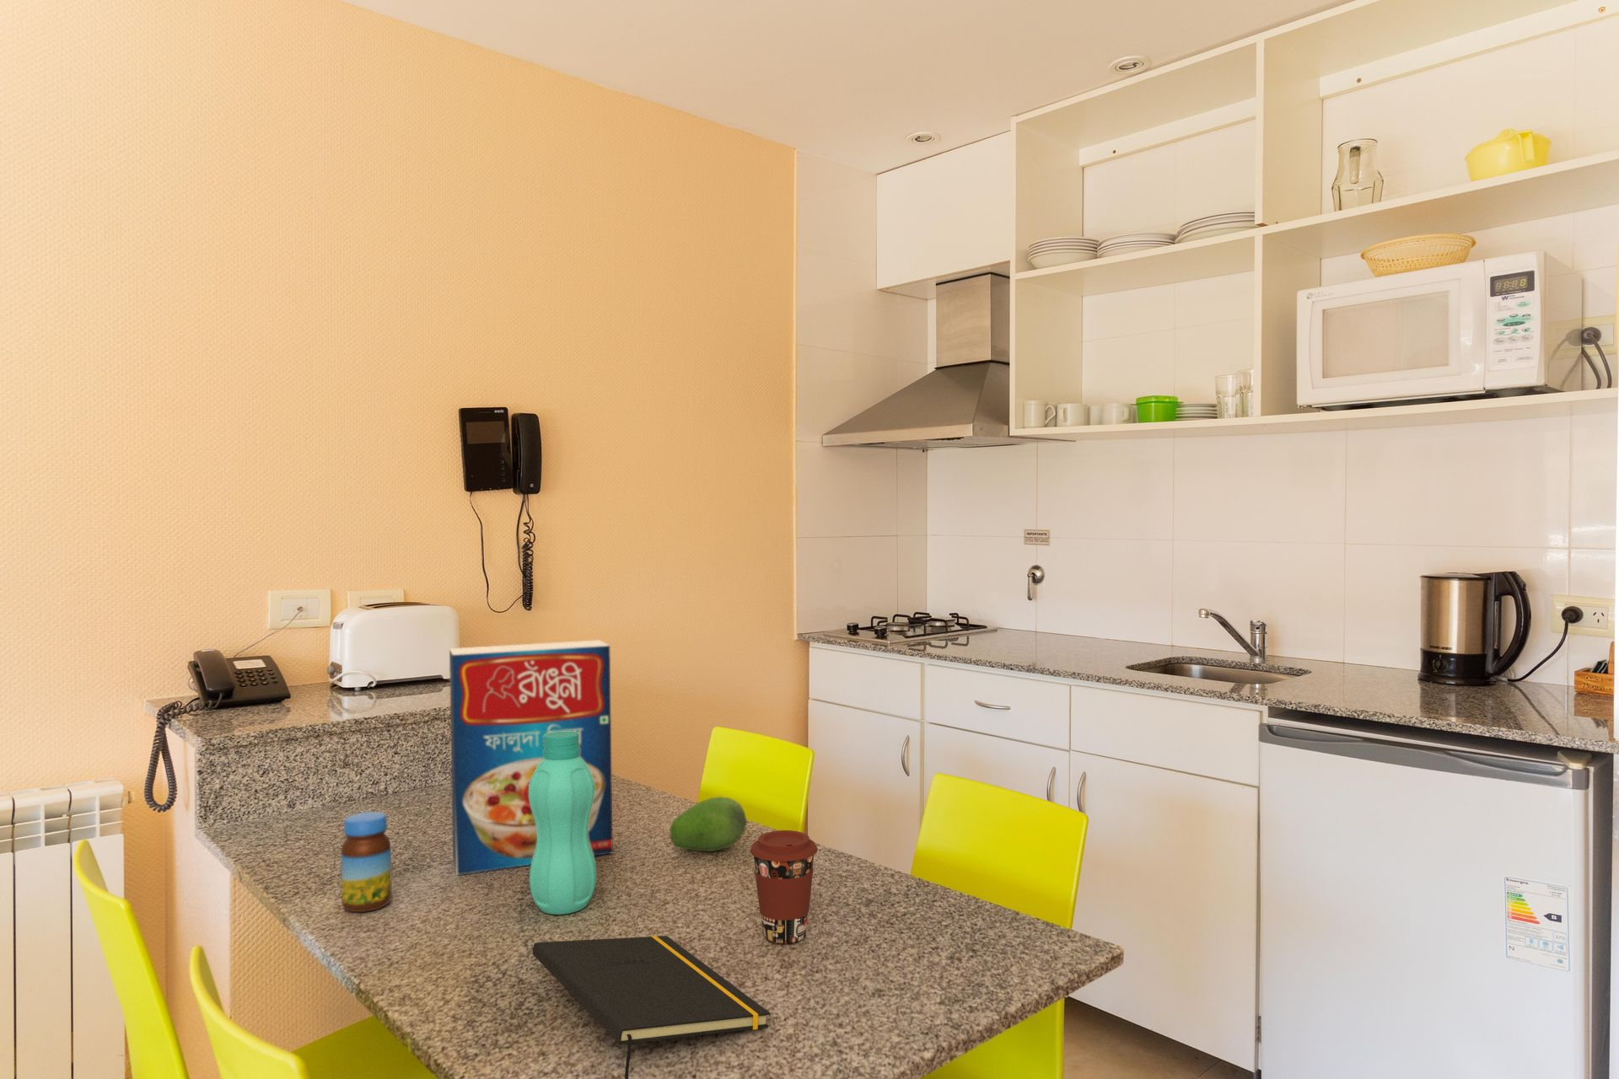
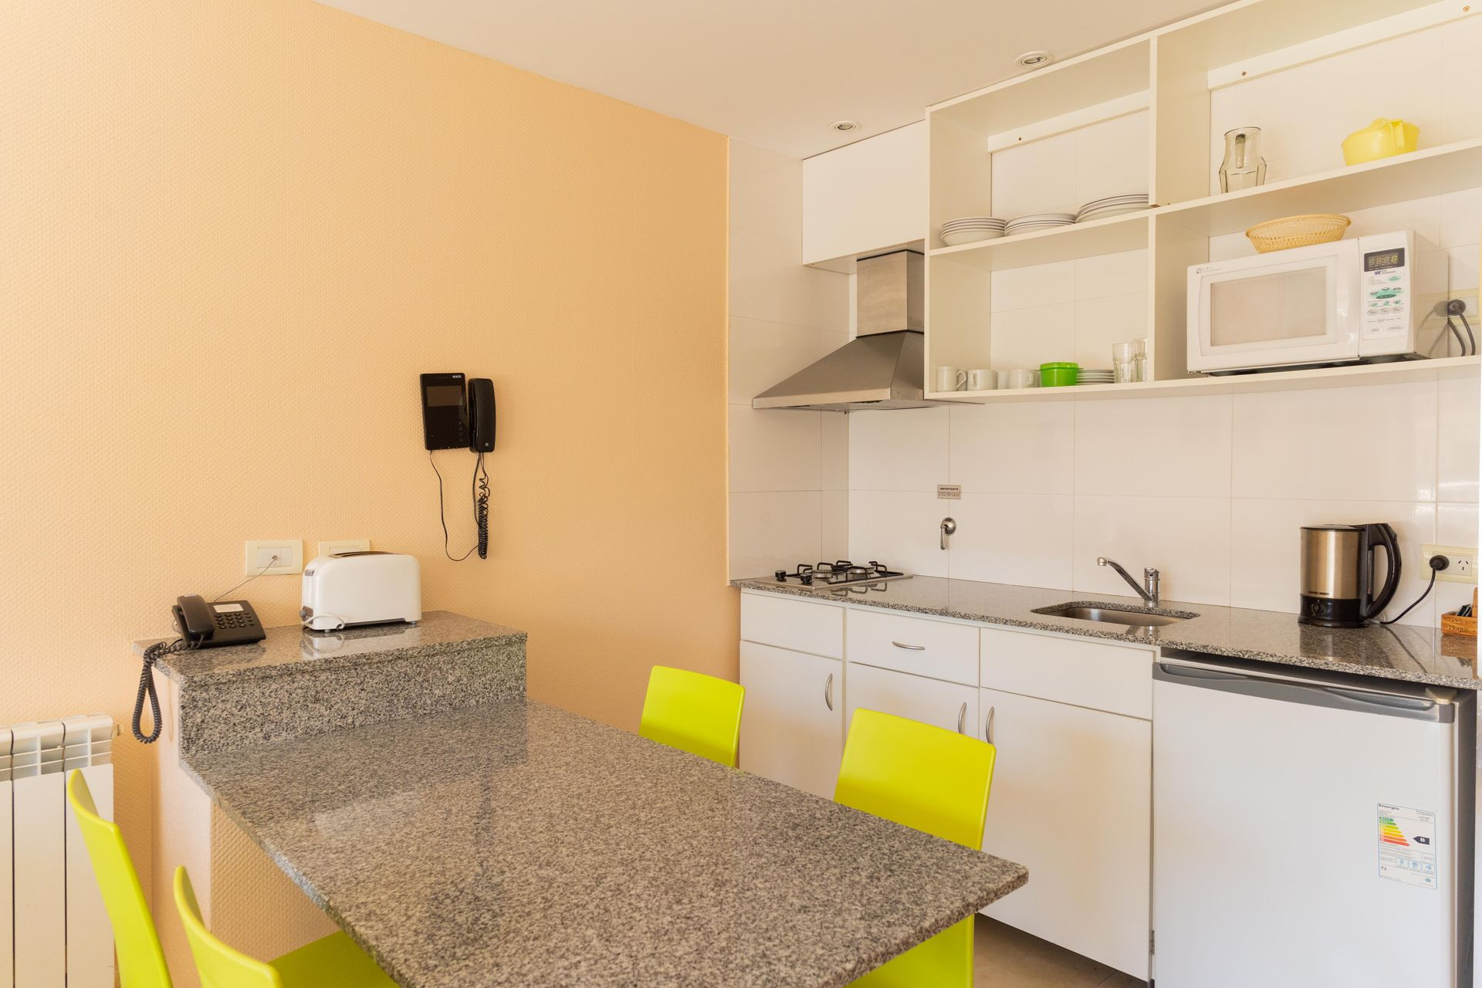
- cereal box (531, 751)
- coffee cup (783, 886)
- bottle (563, 819)
- jar (366, 860)
- fruit (710, 825)
- notepad (646, 983)
